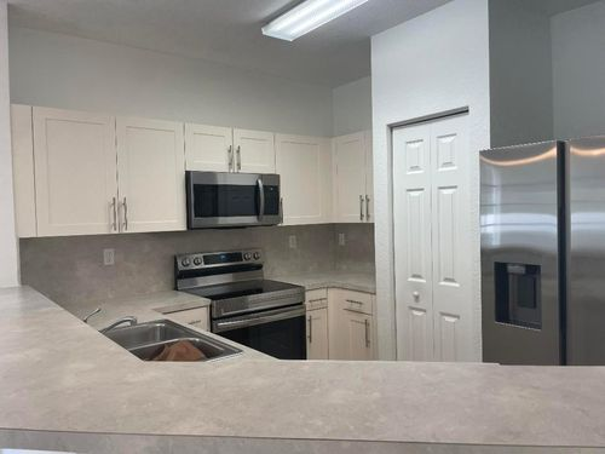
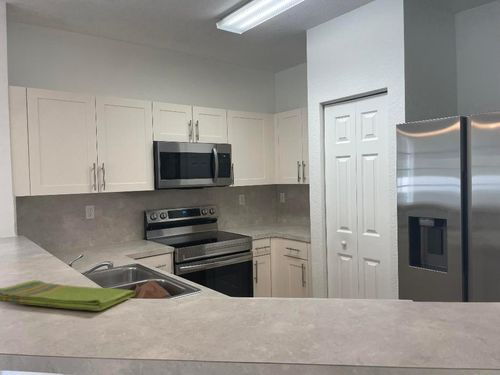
+ dish towel (64, 292)
